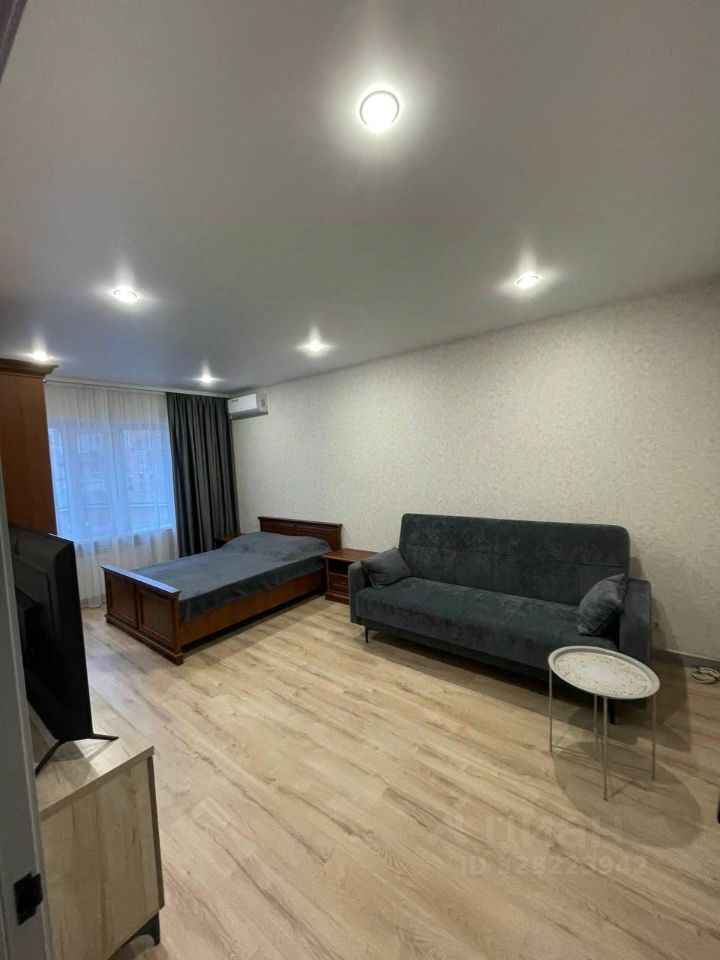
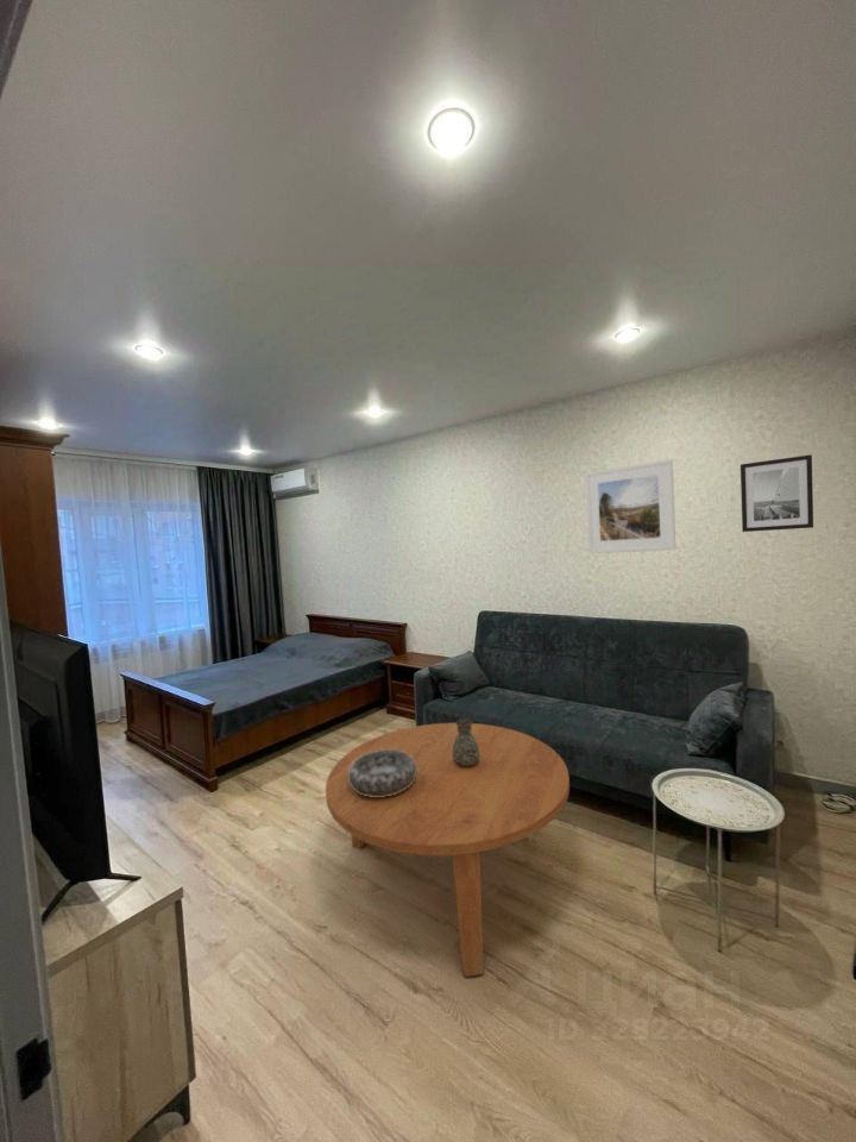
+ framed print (628, 509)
+ coffee table (448, 818)
+ decorative vase (465, 741)
+ wall art (775, 495)
+ decorative bowl (382, 771)
